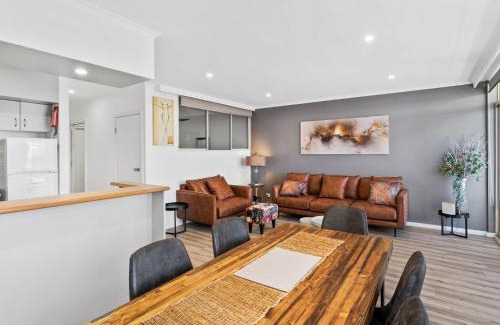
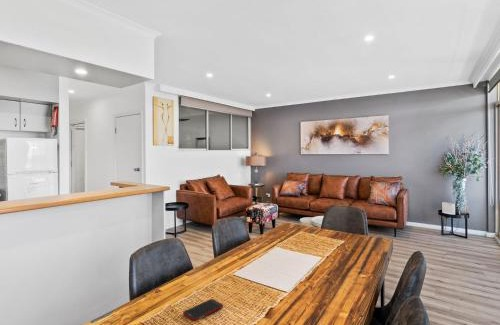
+ cell phone (203, 309)
